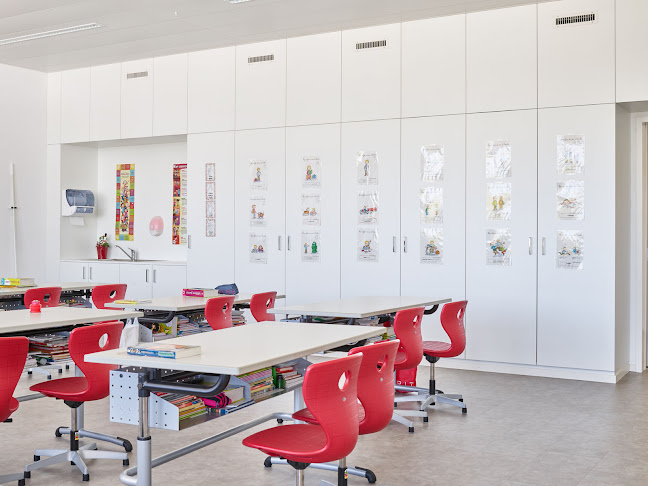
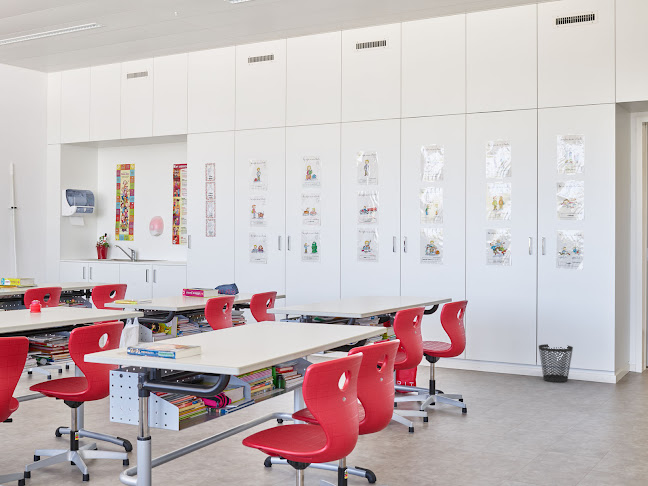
+ wastebasket (555, 363)
